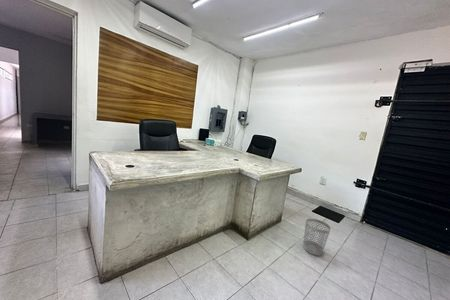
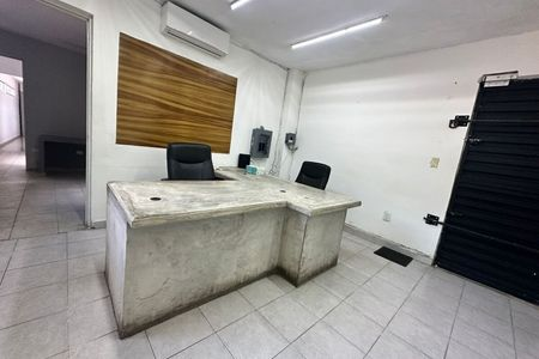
- wastebasket (315, 236)
